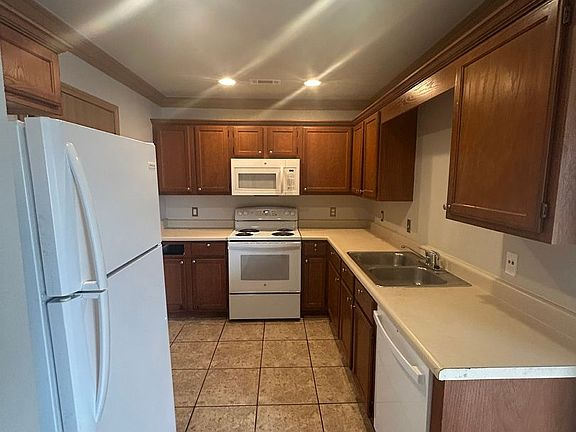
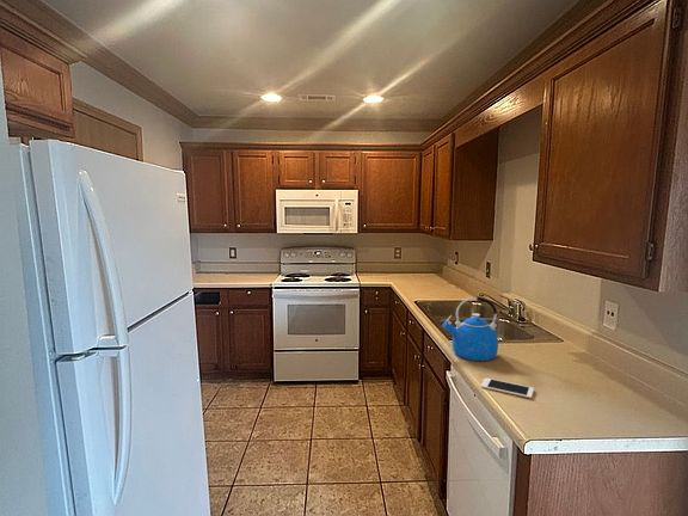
+ cell phone (506, 387)
+ kettle (469, 325)
